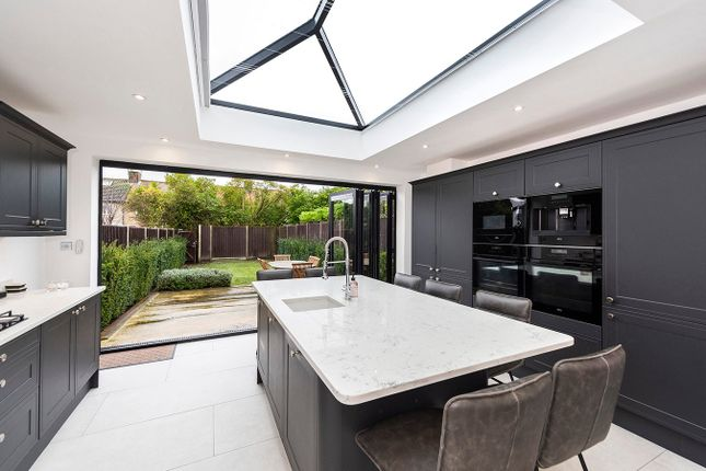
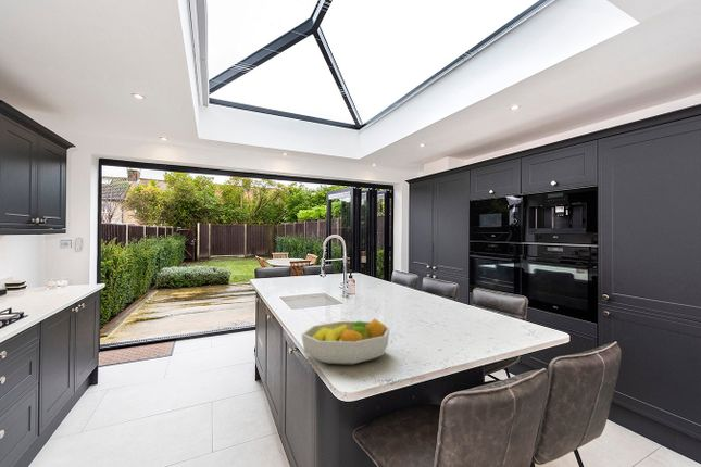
+ fruit bowl (347, 337)
